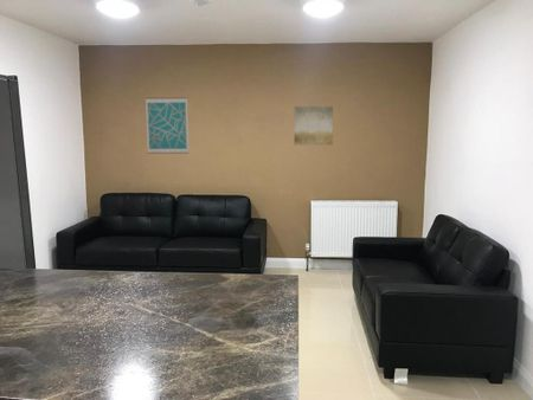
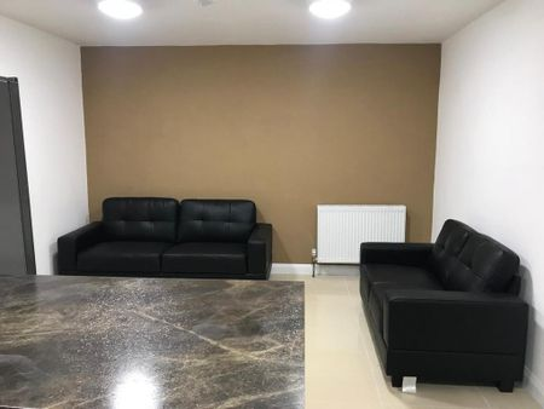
- wall art (313, 125)
- wall art (167, 125)
